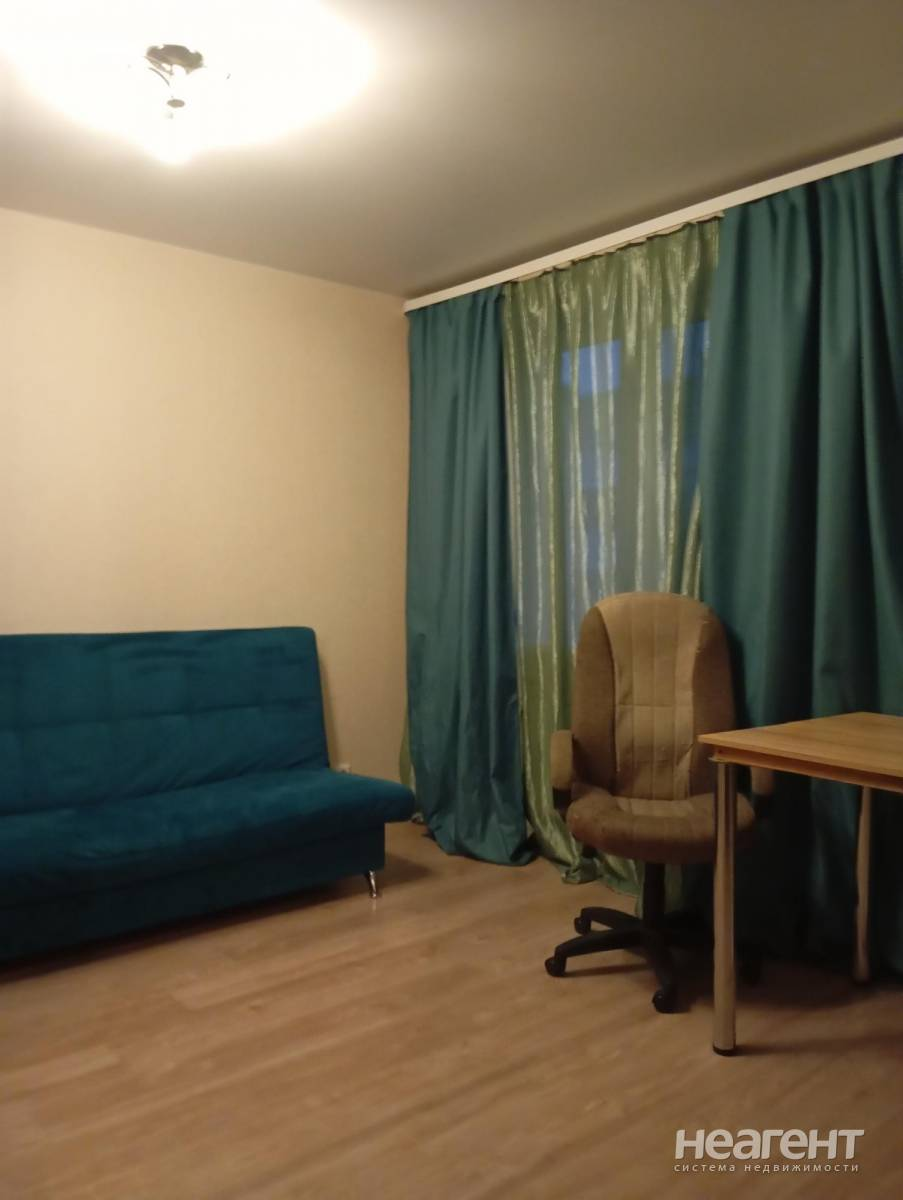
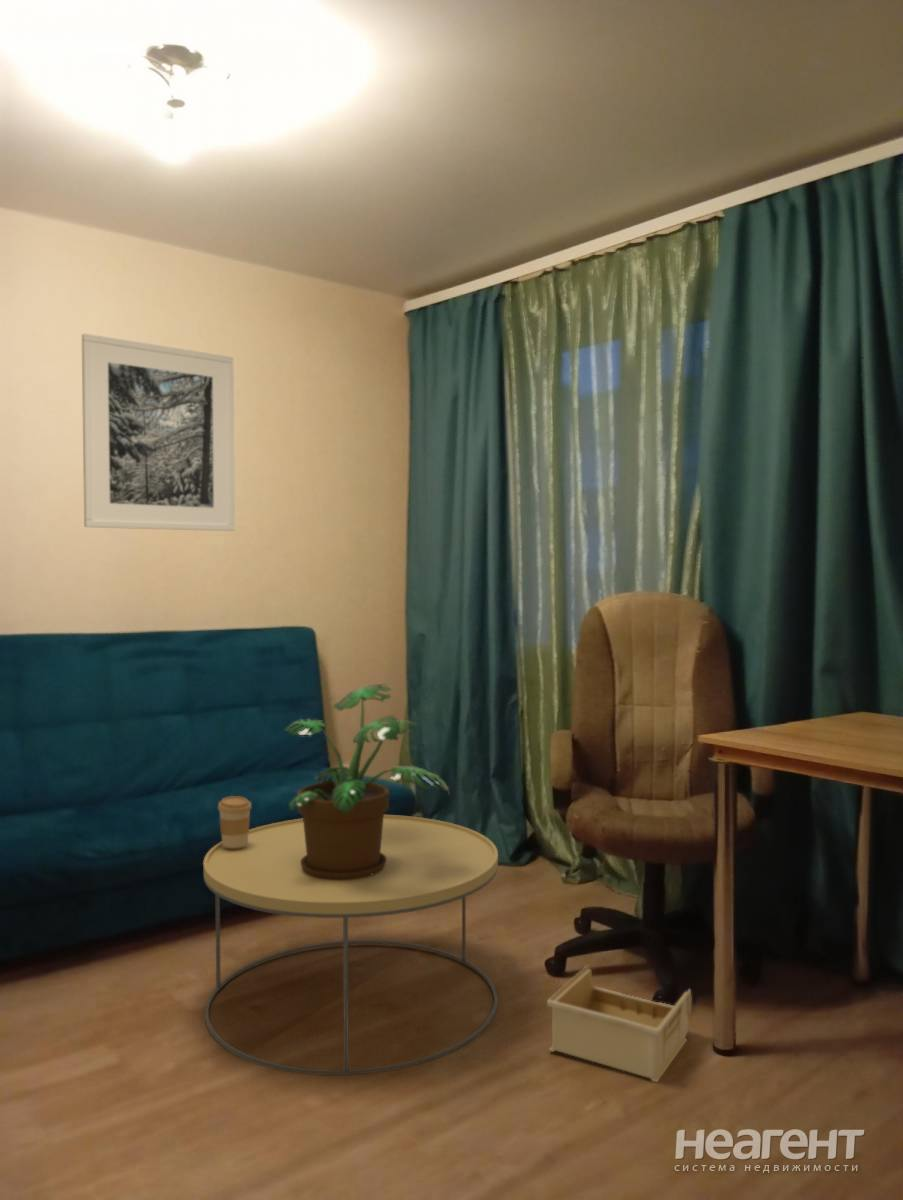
+ coffee cup (234, 820)
+ potted plant (365, 772)
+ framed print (162, 438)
+ coffee table (347, 925)
+ storage bin (621, 1017)
